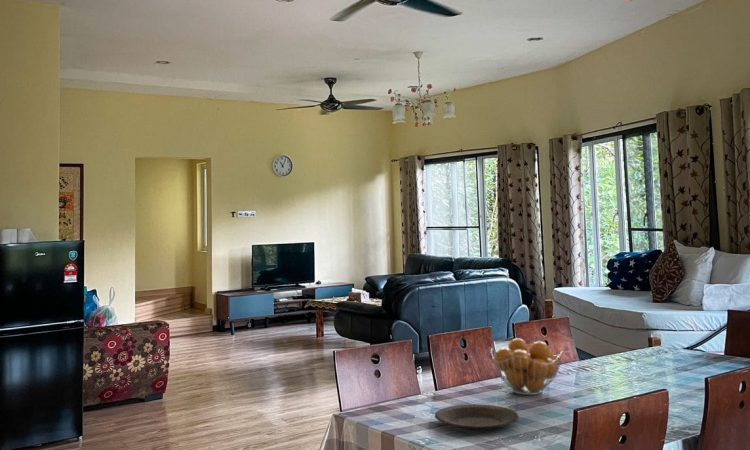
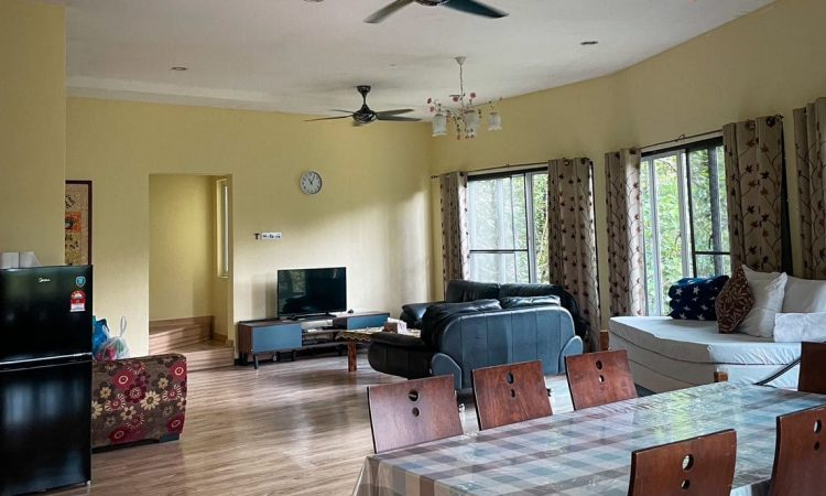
- fruit basket (526, 365)
- plate (476, 418)
